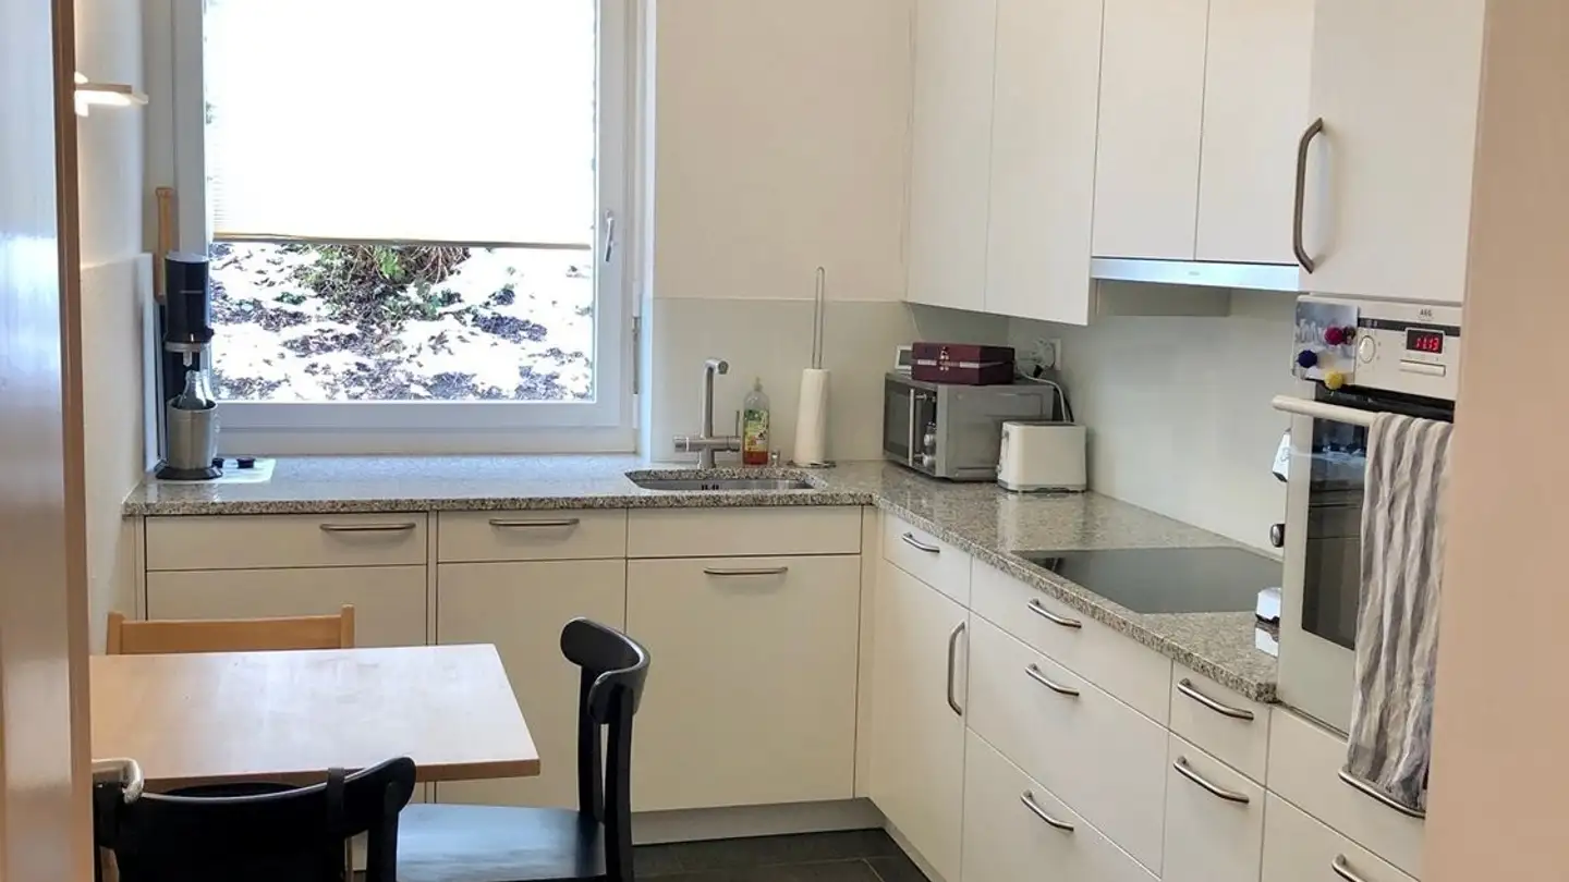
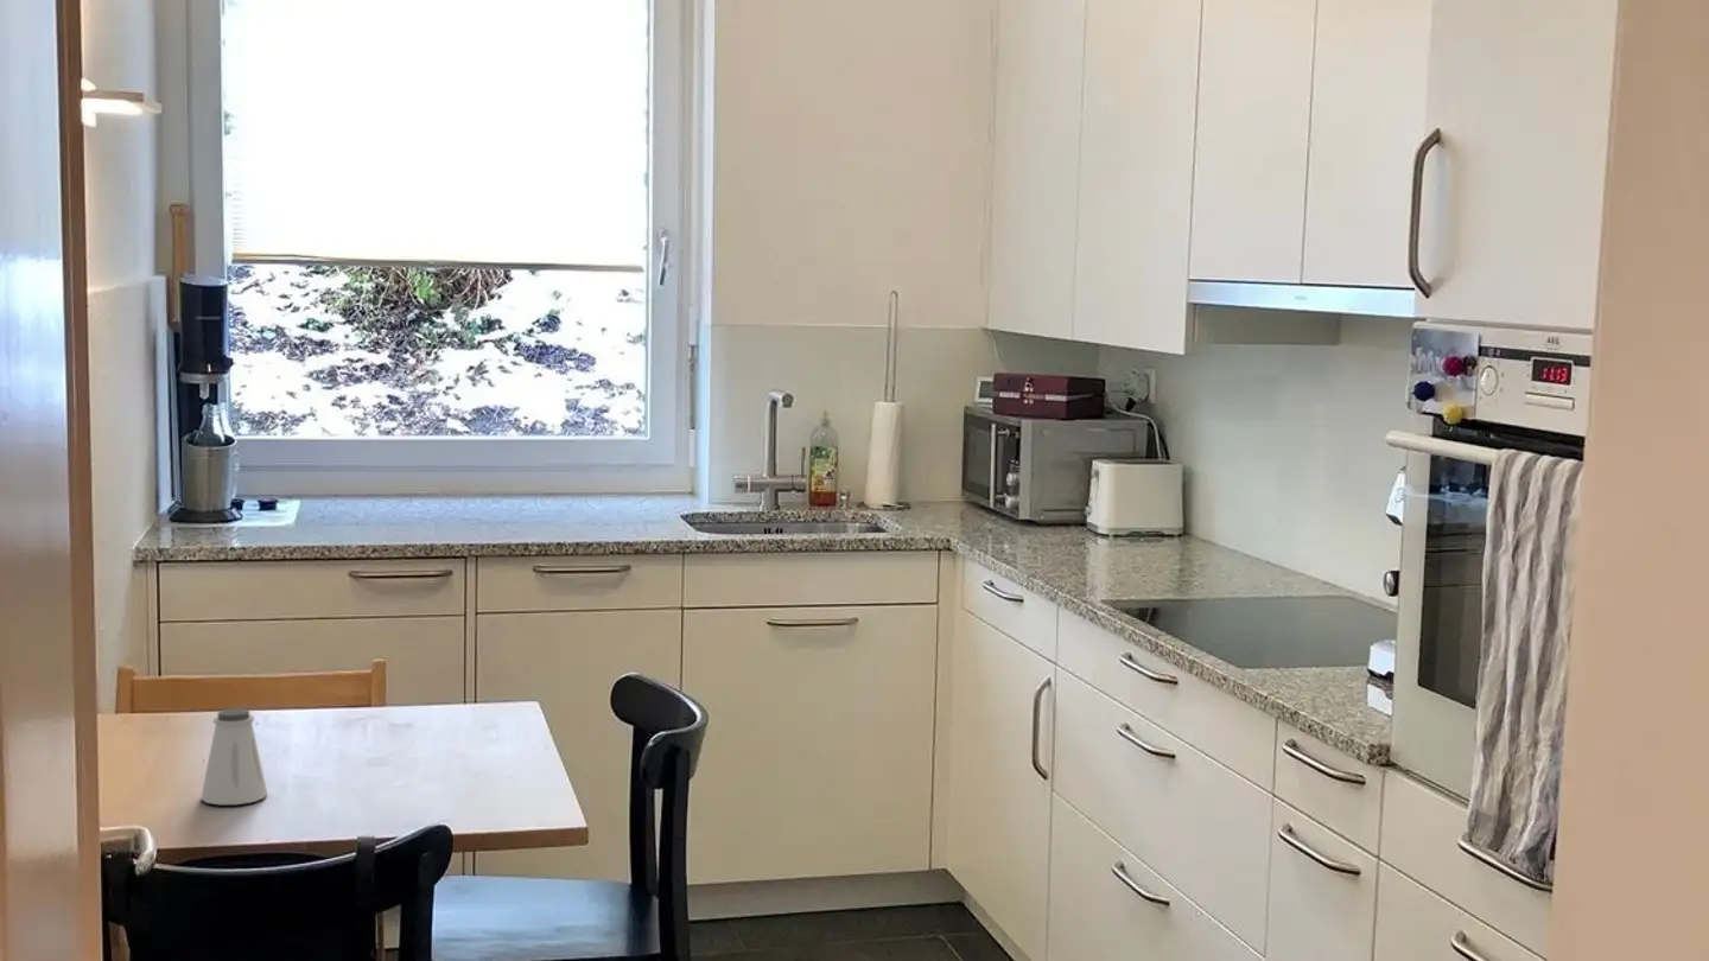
+ saltshaker (234, 753)
